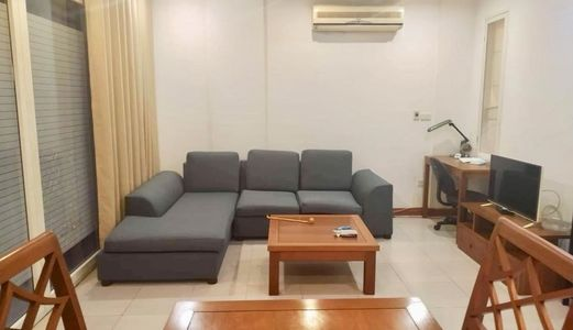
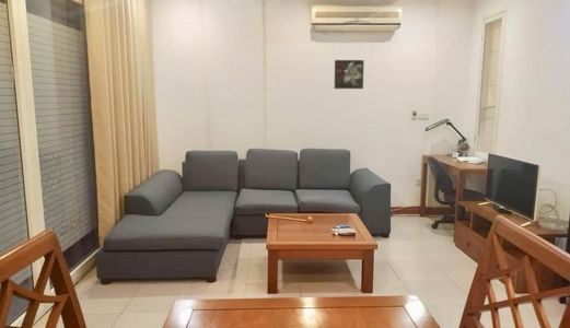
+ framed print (348, 74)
